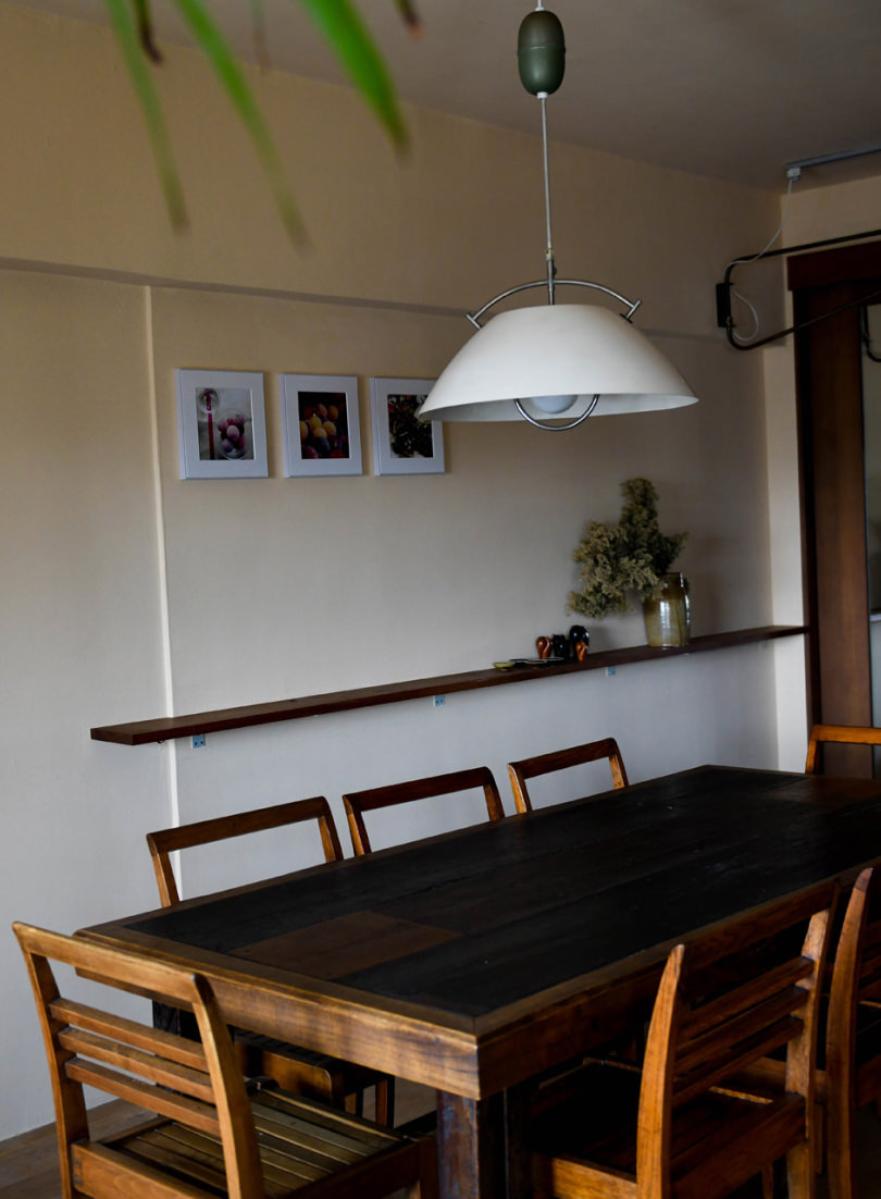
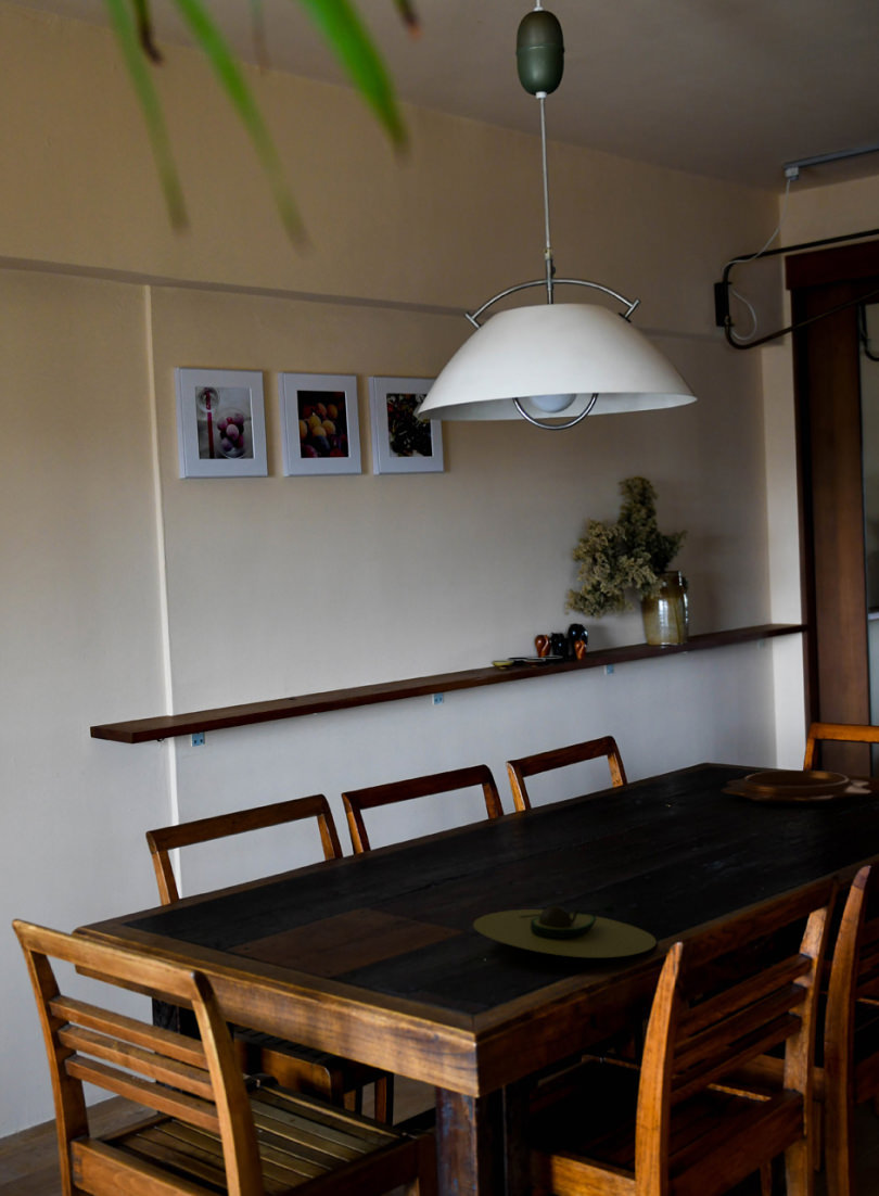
+ avocado (563, 919)
+ decorative bowl (797, 786)
